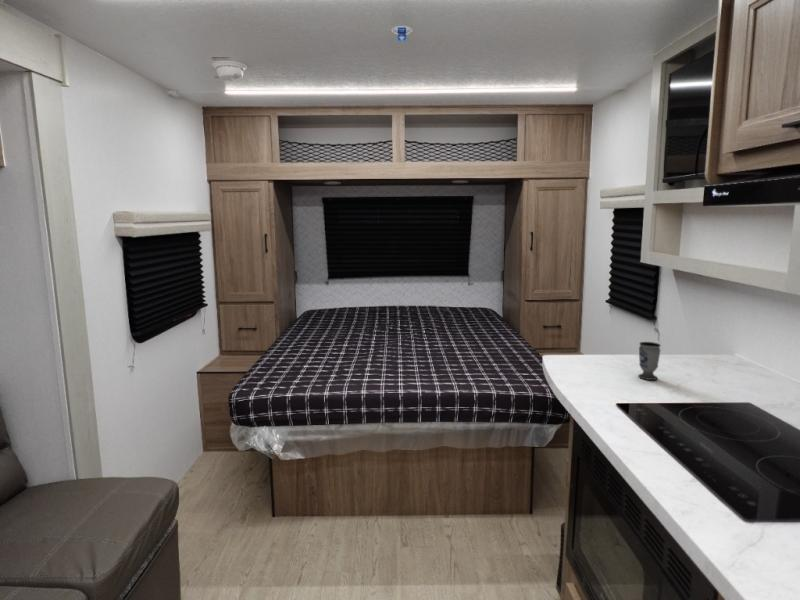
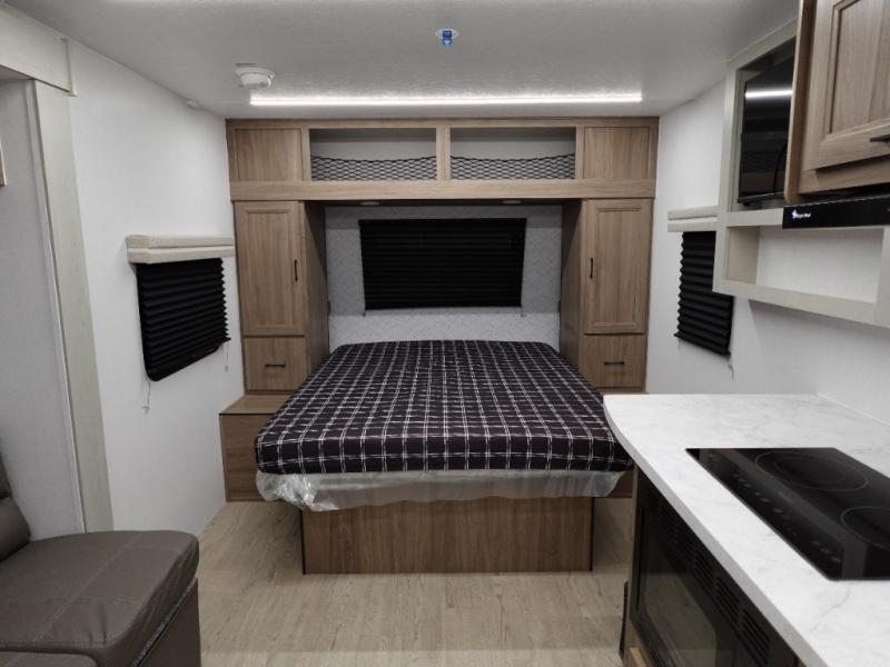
- cup (648, 360)
